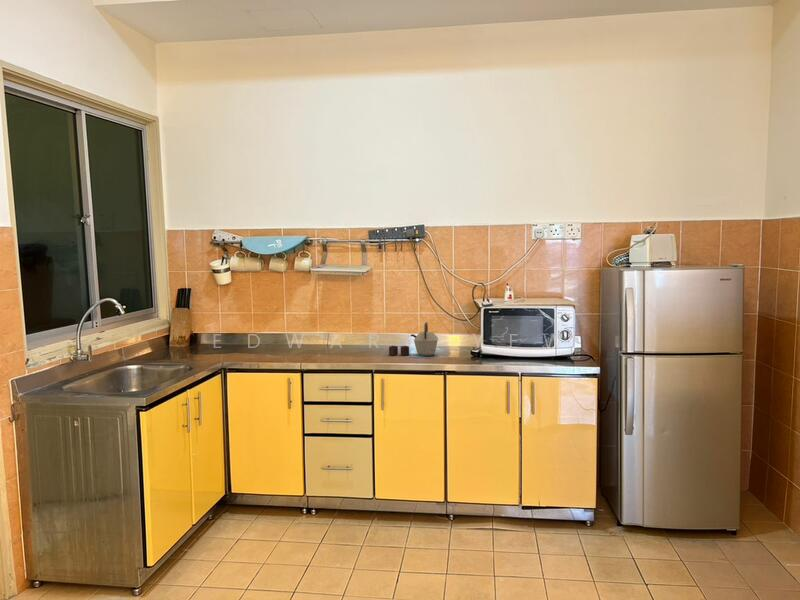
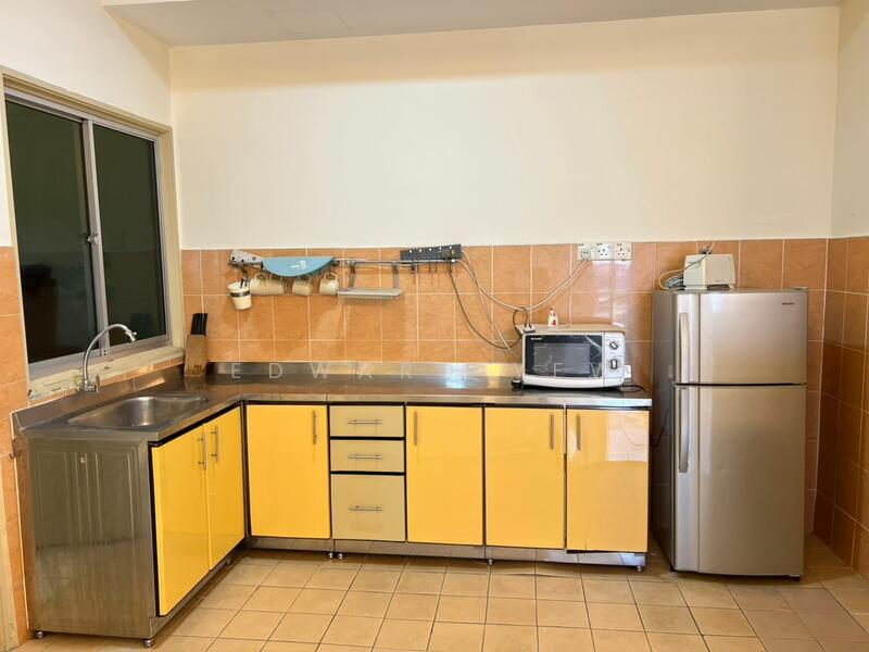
- kettle (414, 339)
